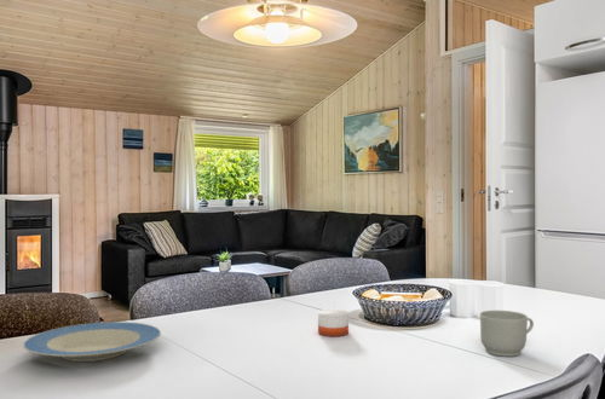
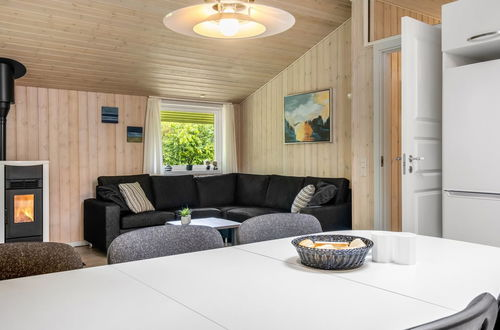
- plate (94, 343)
- candle (333, 311)
- mug (508, 332)
